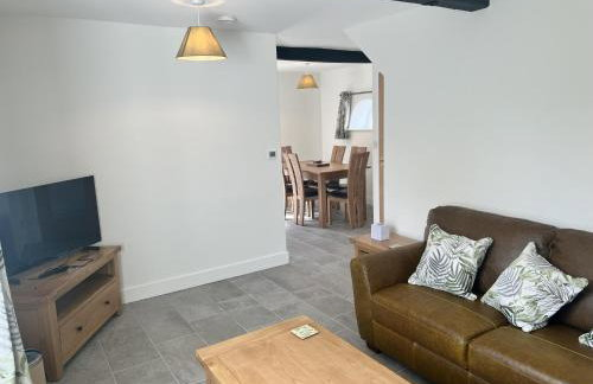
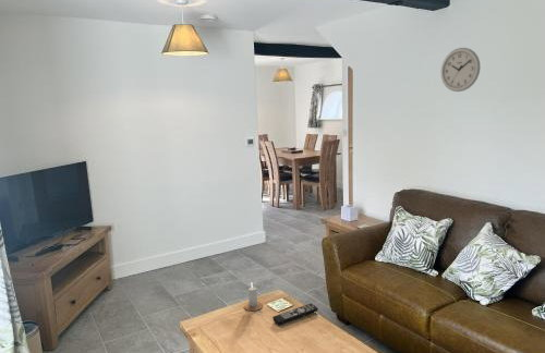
+ remote control (295, 314)
+ wall clock (459, 70)
+ candle (252, 293)
